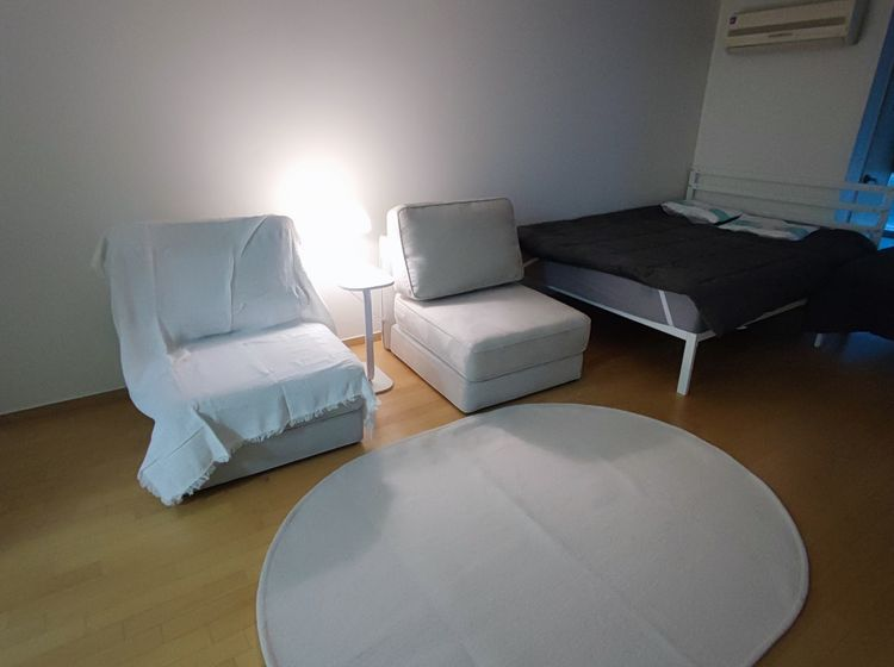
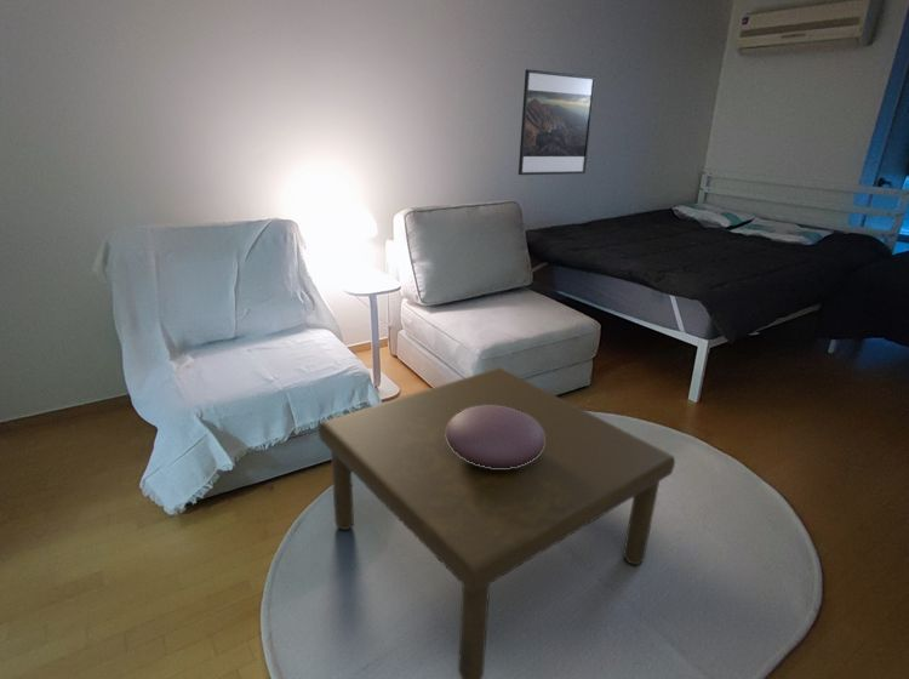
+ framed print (556, 125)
+ decorative bowl (494, 434)
+ coffee table (487, 492)
